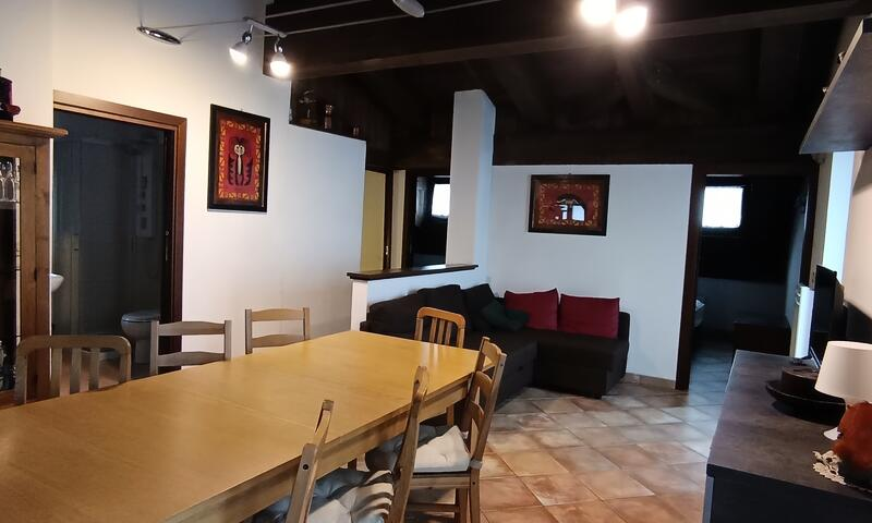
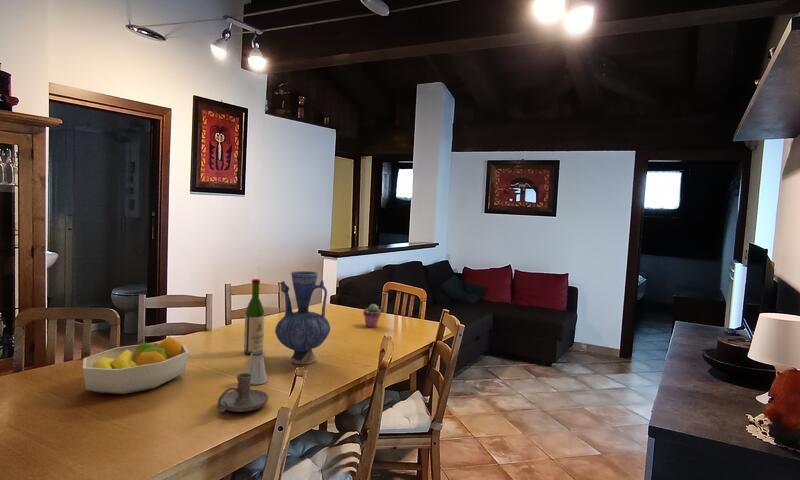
+ wine bottle (254, 315)
+ vase (303, 317)
+ saltshaker (257, 366)
+ potted succulent (372, 315)
+ candle holder (240, 392)
+ fruit bowl (137, 362)
